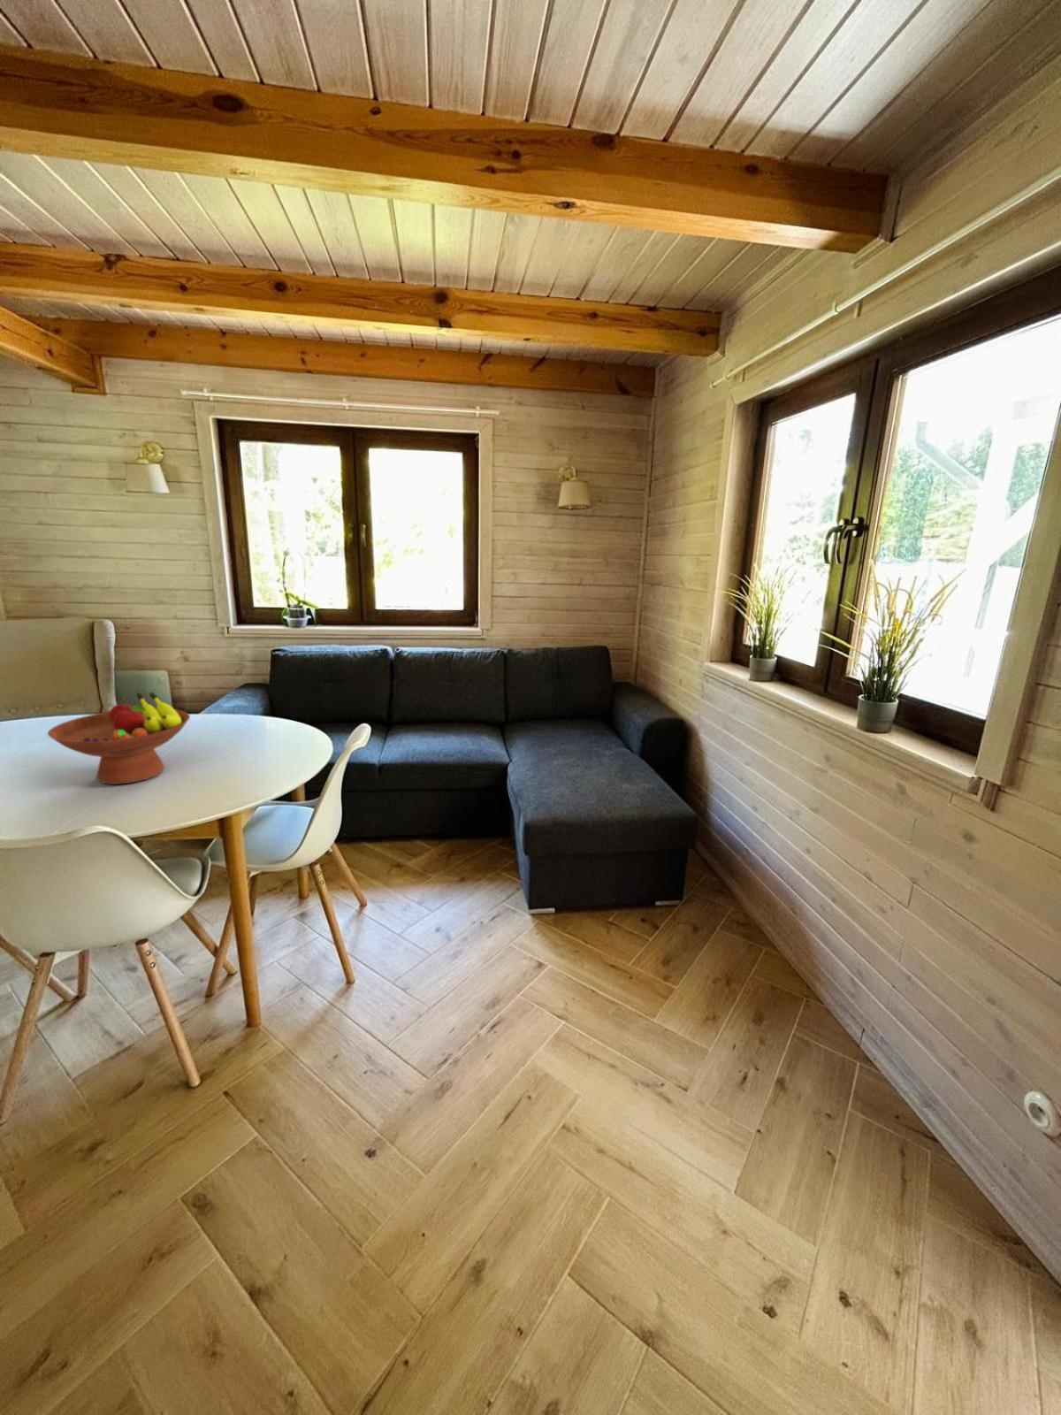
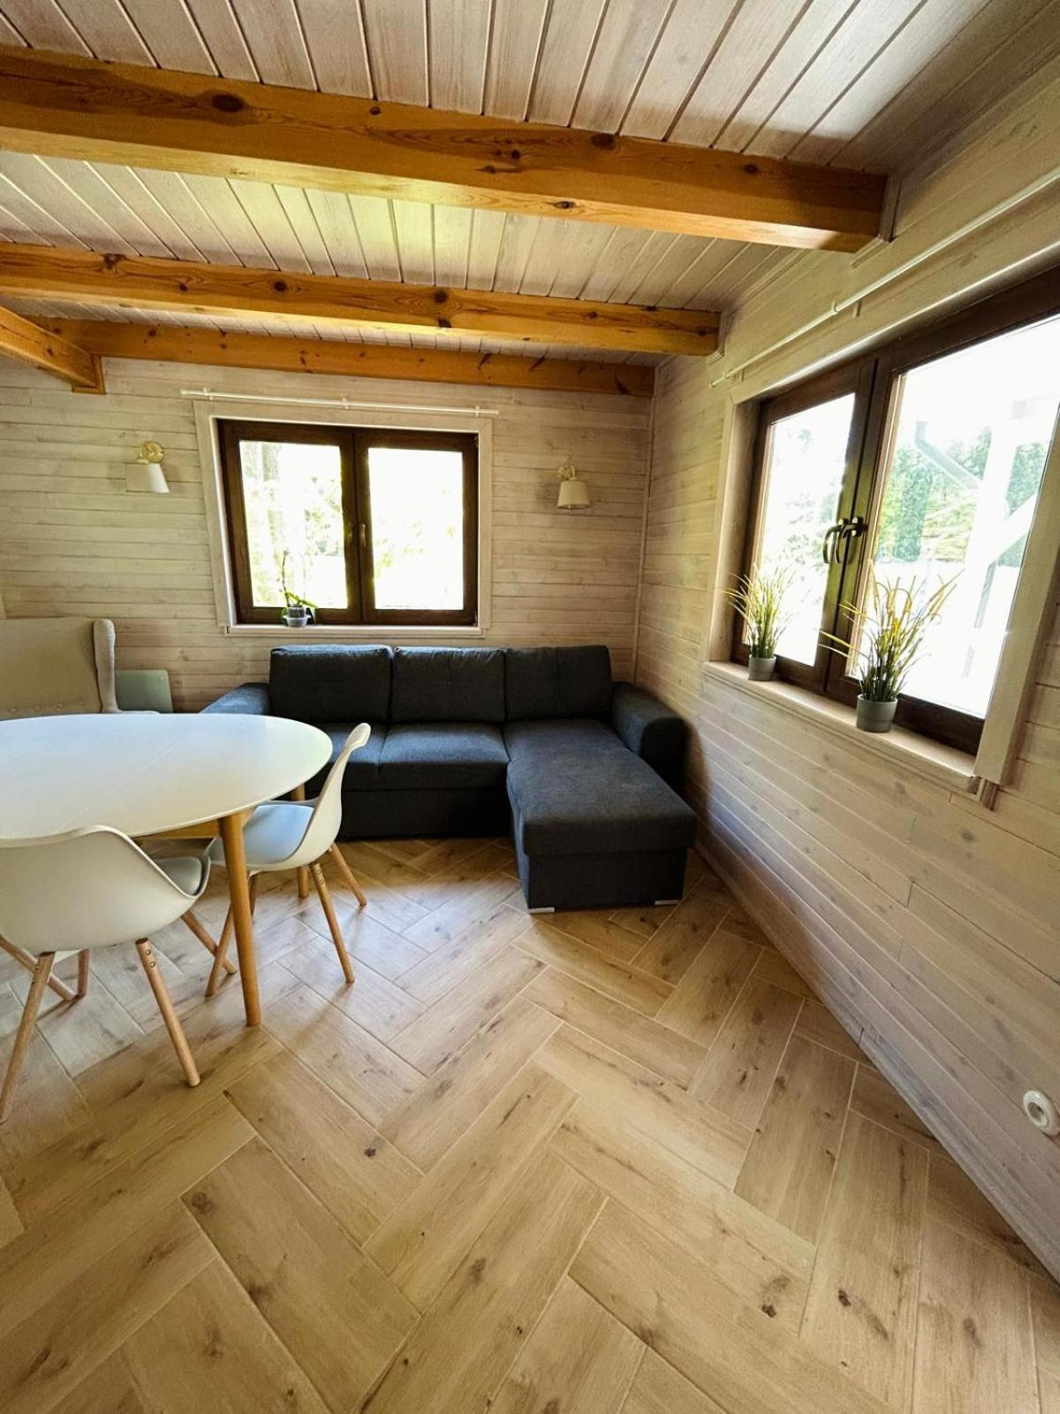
- fruit bowl (126, 739)
